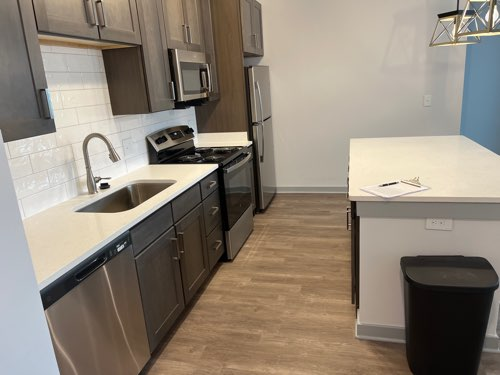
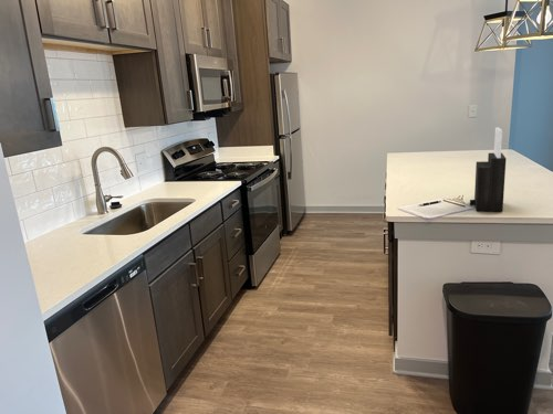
+ knife block (487, 168)
